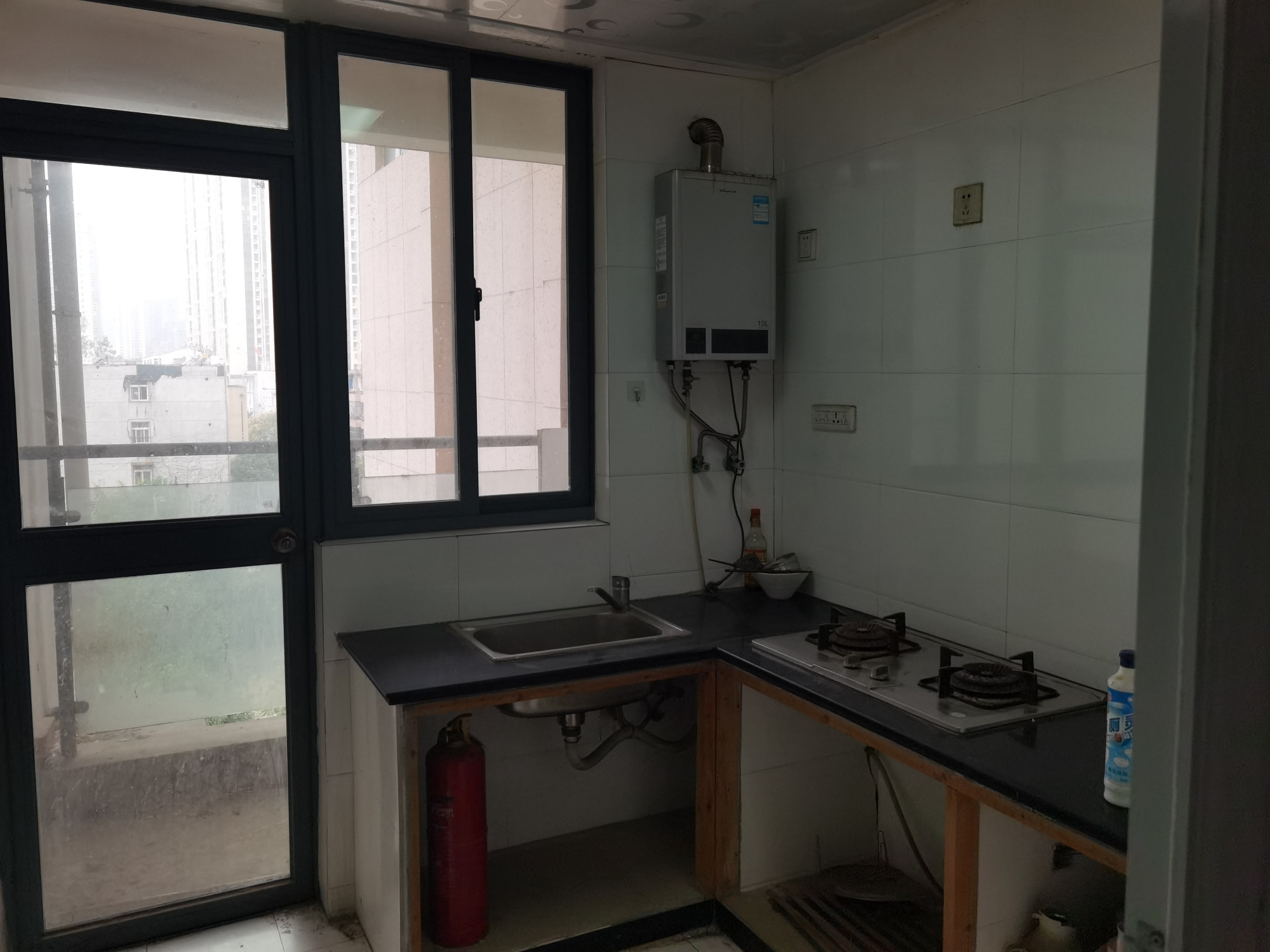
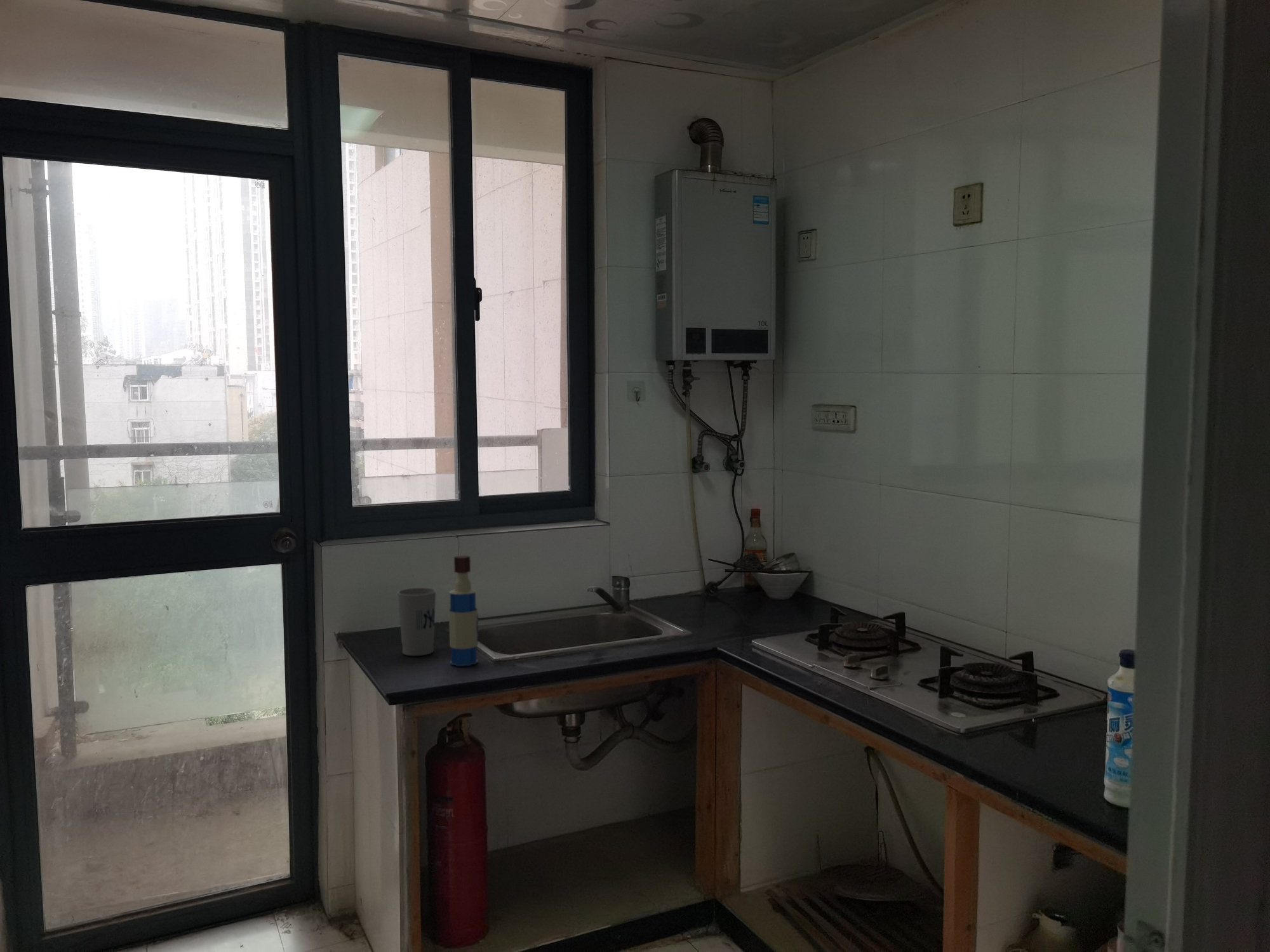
+ cup (417, 621)
+ tequila bottle (463, 609)
